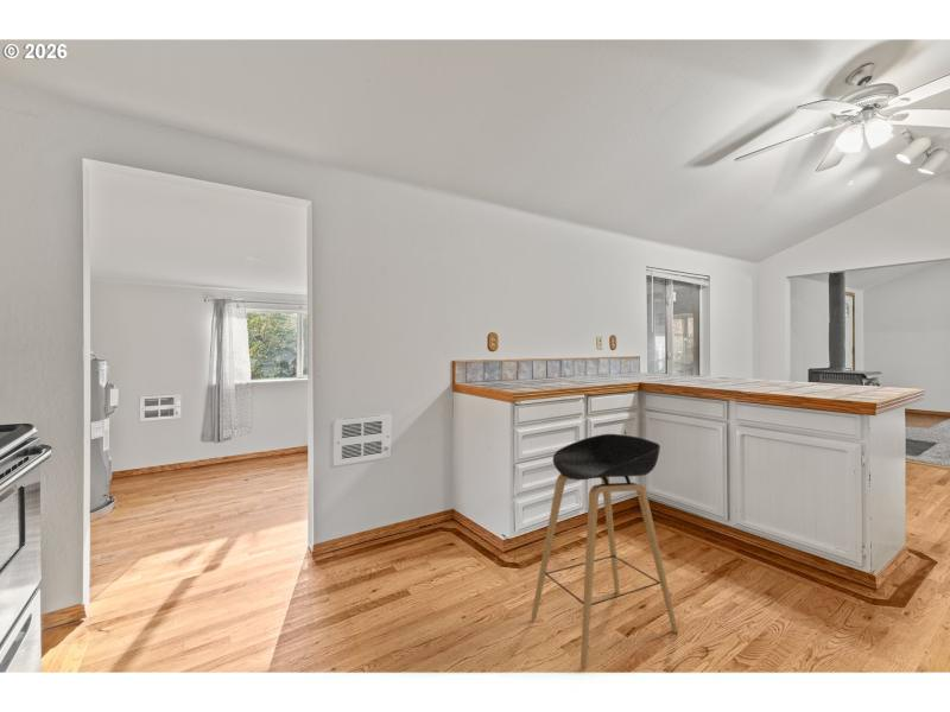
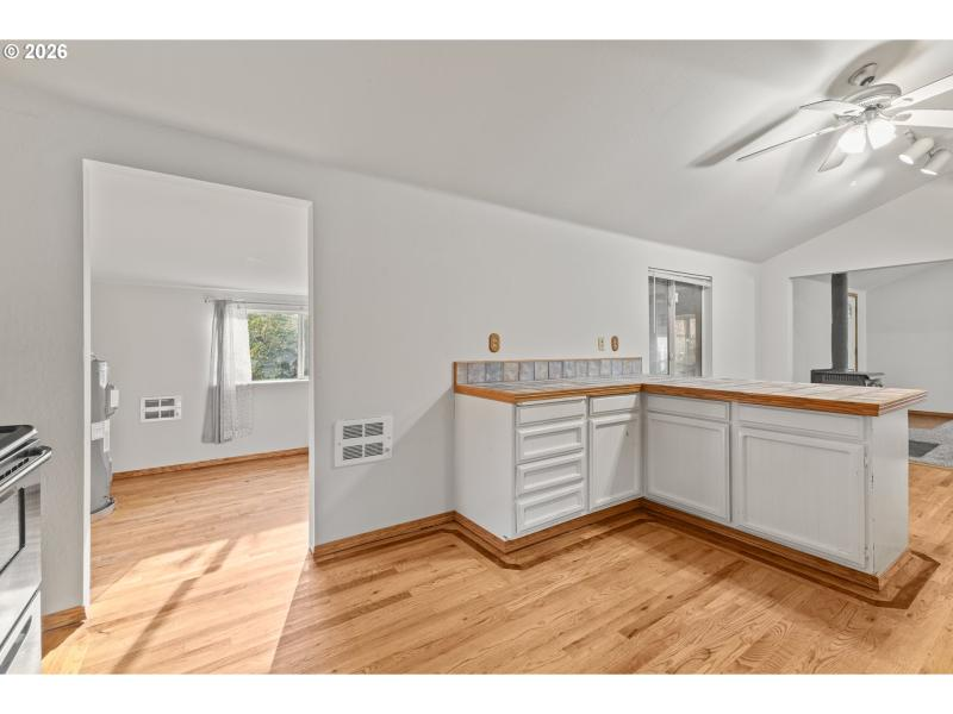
- stool (608, 533)
